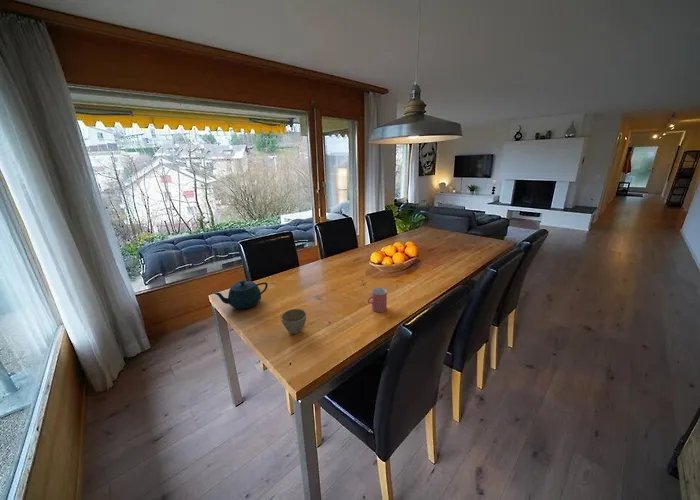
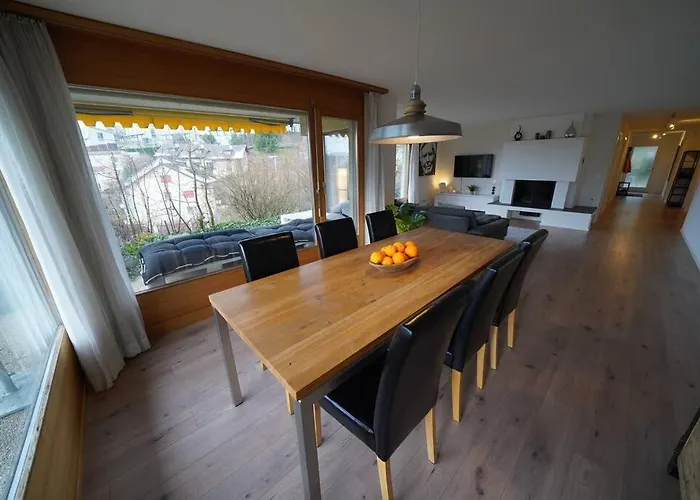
- flower pot (294, 322)
- cup (376, 300)
- teapot (242, 292)
